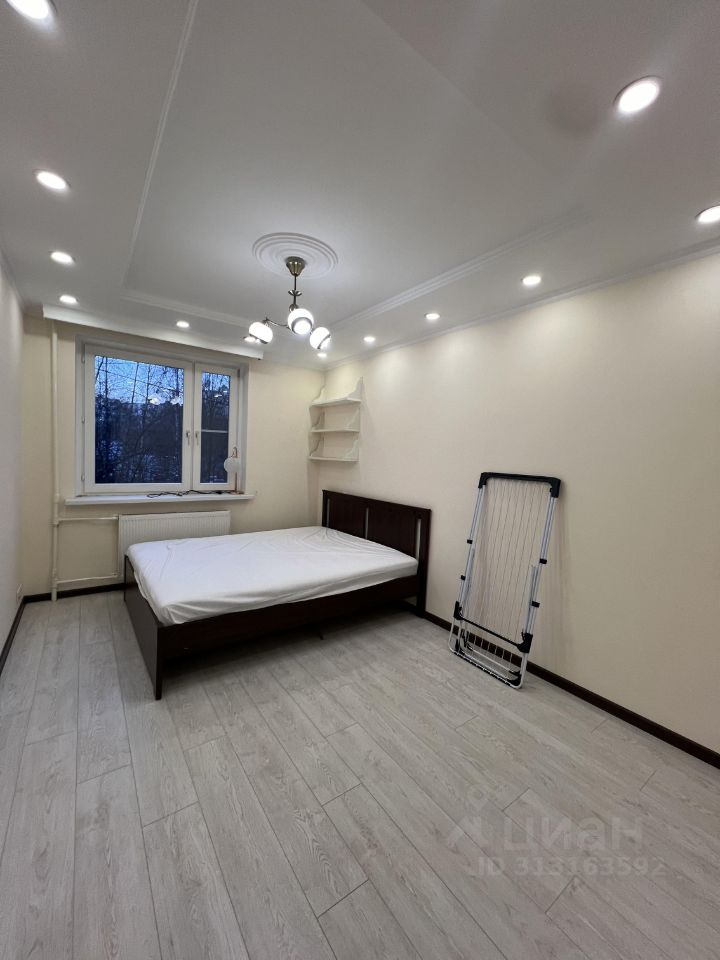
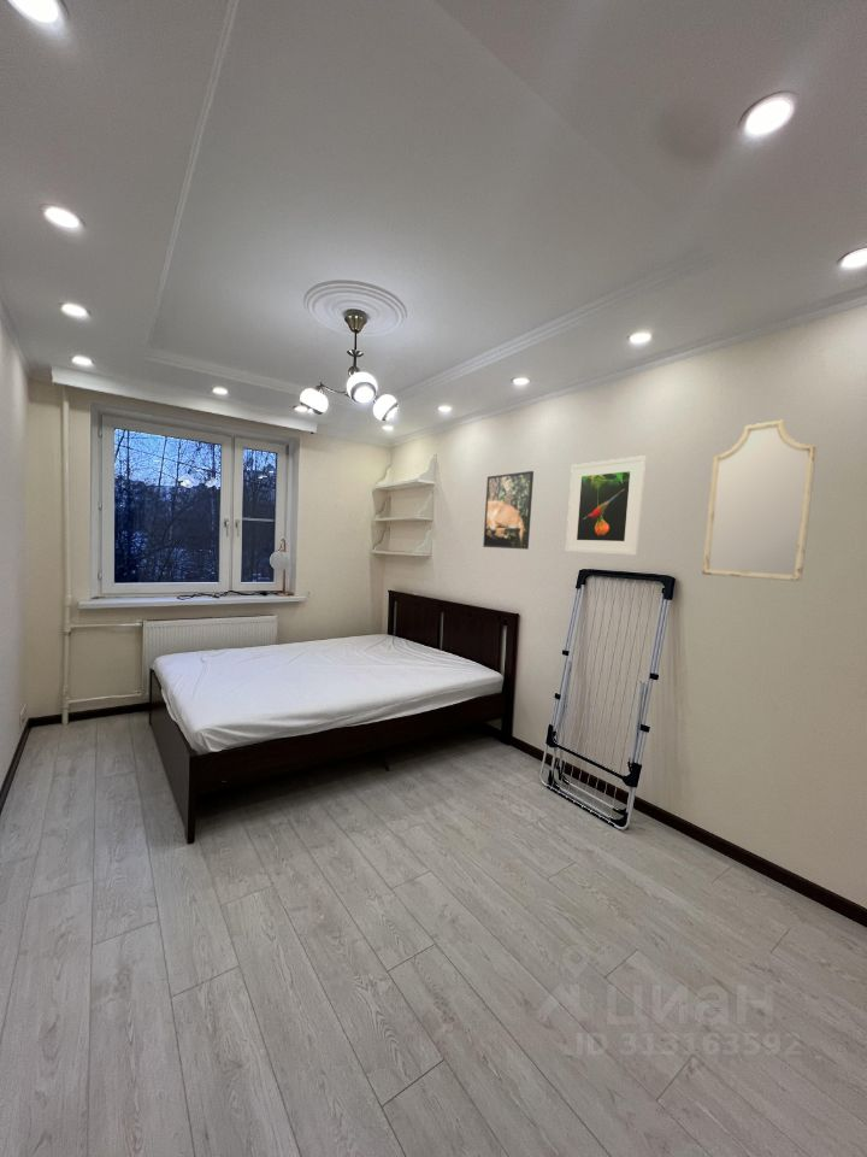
+ home mirror (755, 500)
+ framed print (507, 511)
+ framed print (602, 507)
